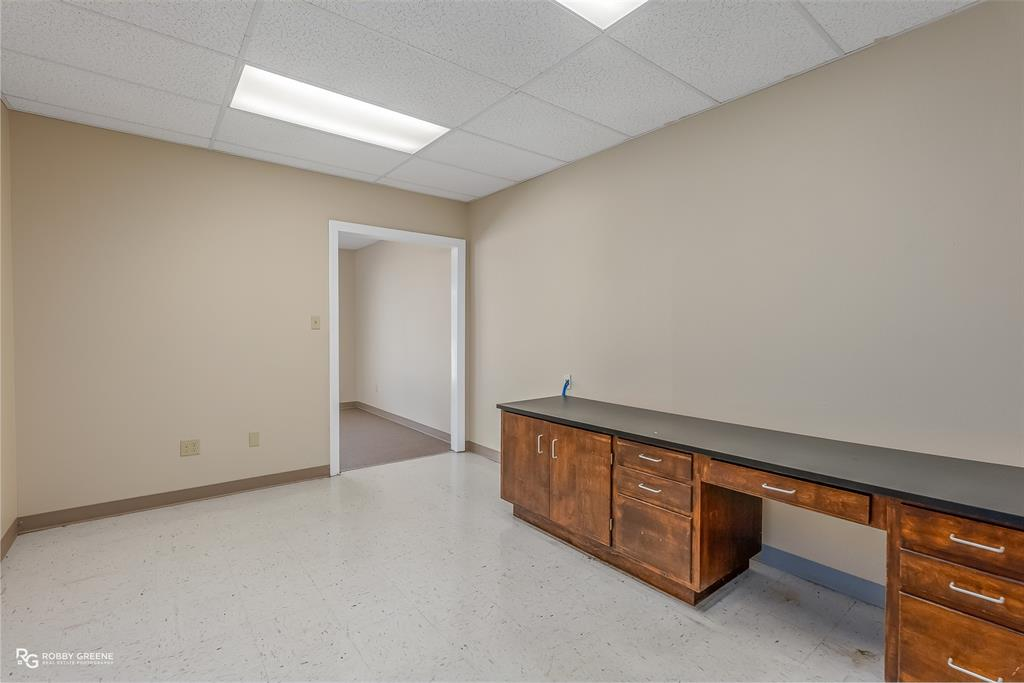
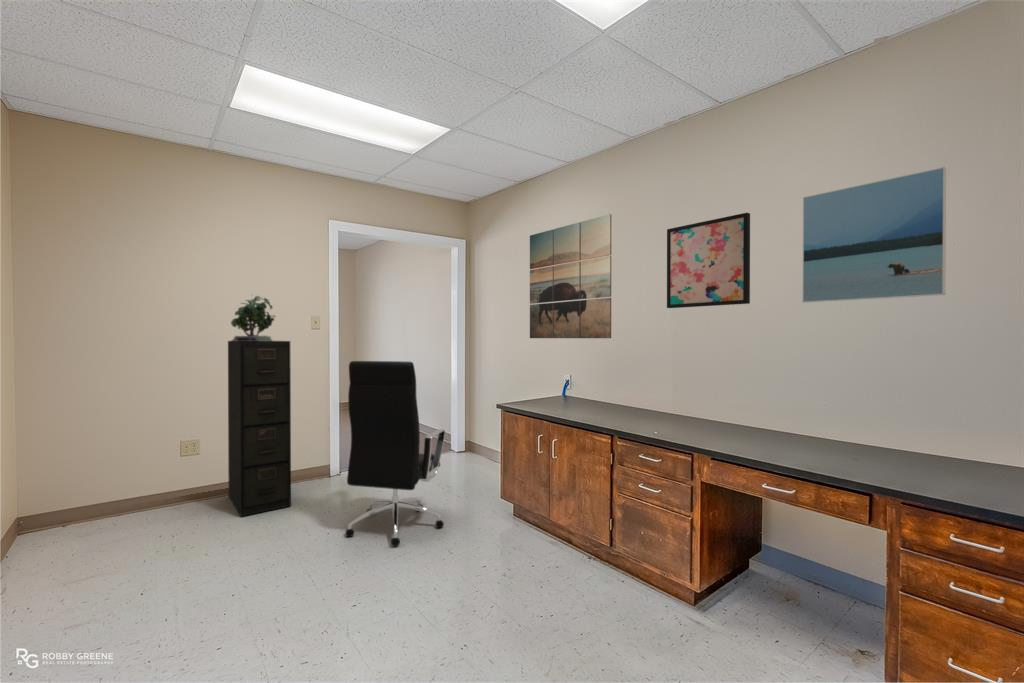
+ wall art (566, 282)
+ wall art (705, 263)
+ potted plant (253, 317)
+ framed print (867, 241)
+ office chair (398, 442)
+ filing cabinet (259, 421)
